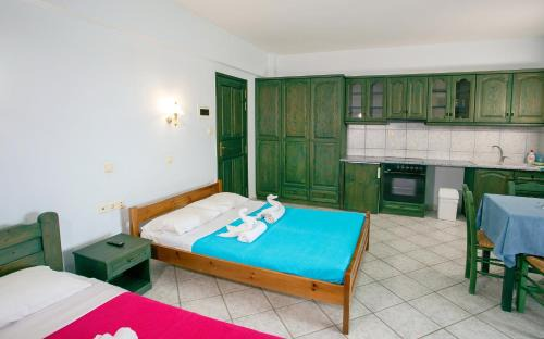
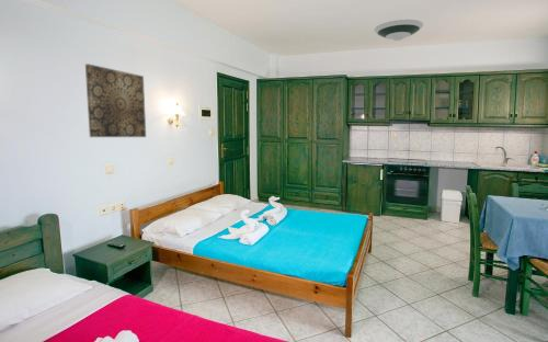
+ wall art (118, 104)
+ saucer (398, 33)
